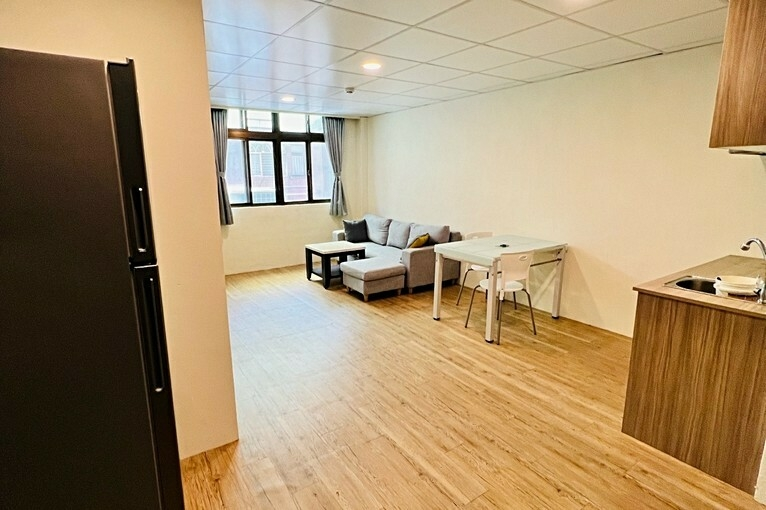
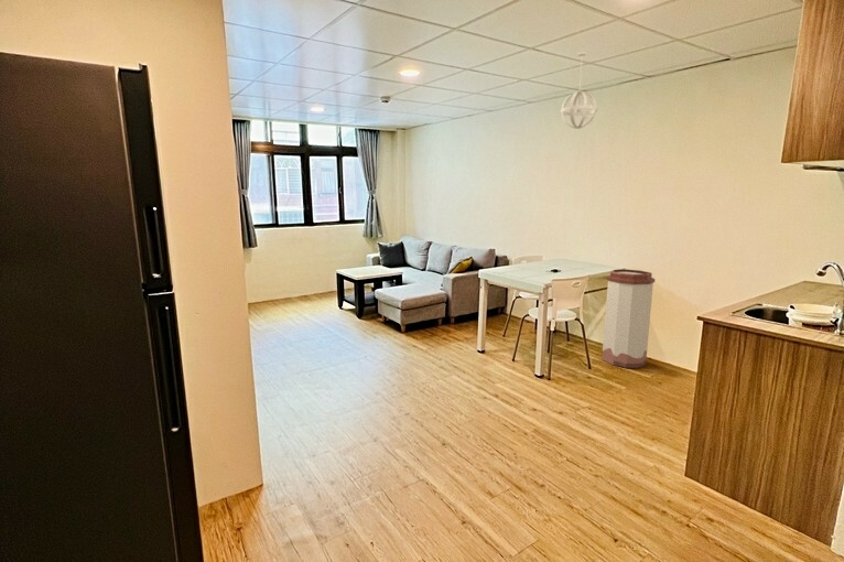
+ pendant light (580, 91)
+ trash can (627, 317)
